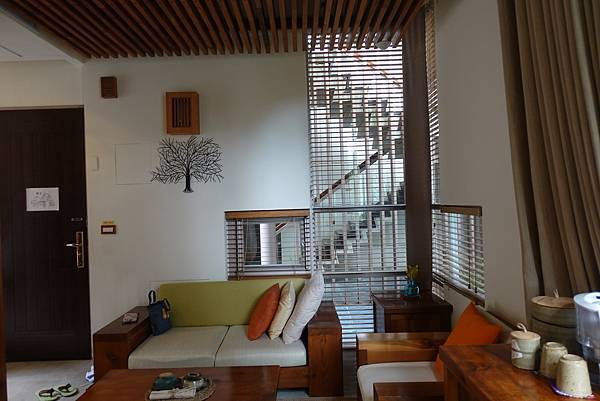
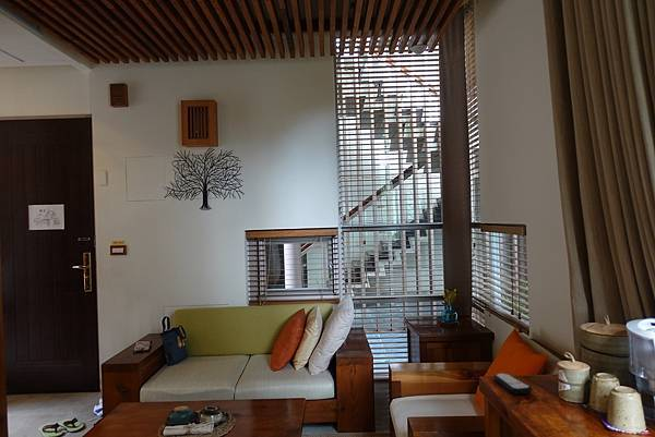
+ remote control (511, 383)
